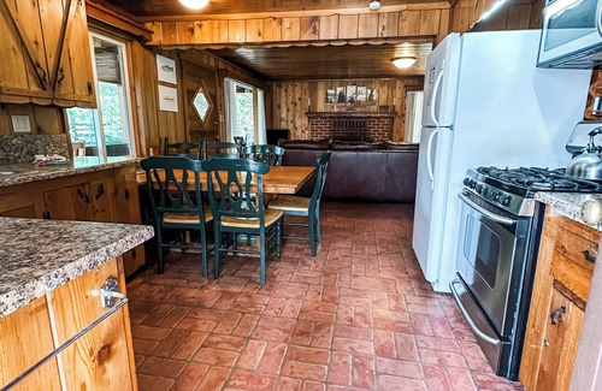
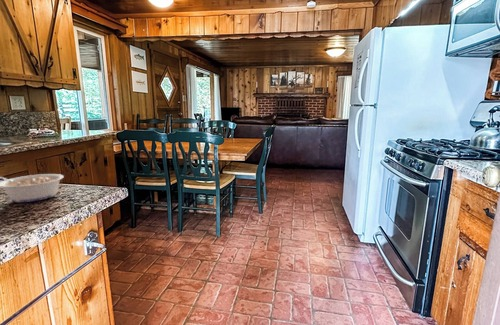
+ legume (30, 187)
